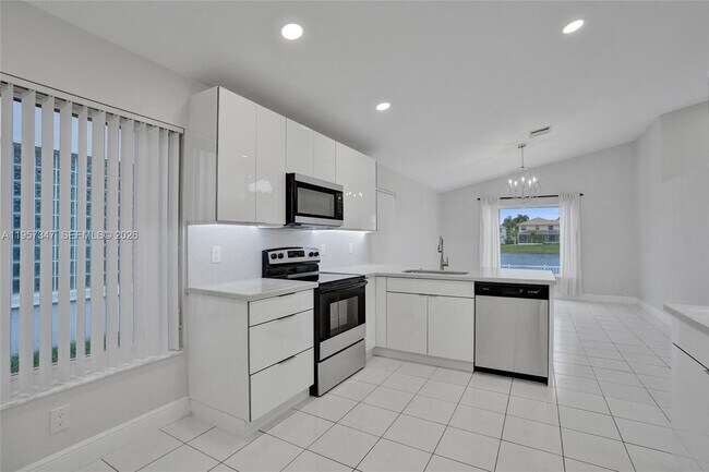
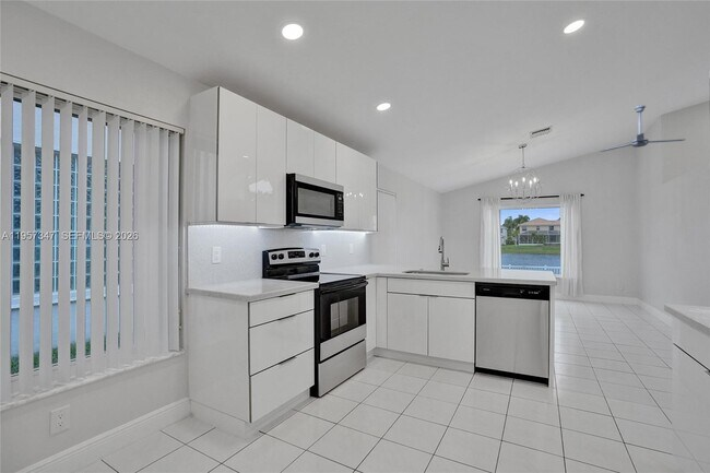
+ ceiling fan (640, 123)
